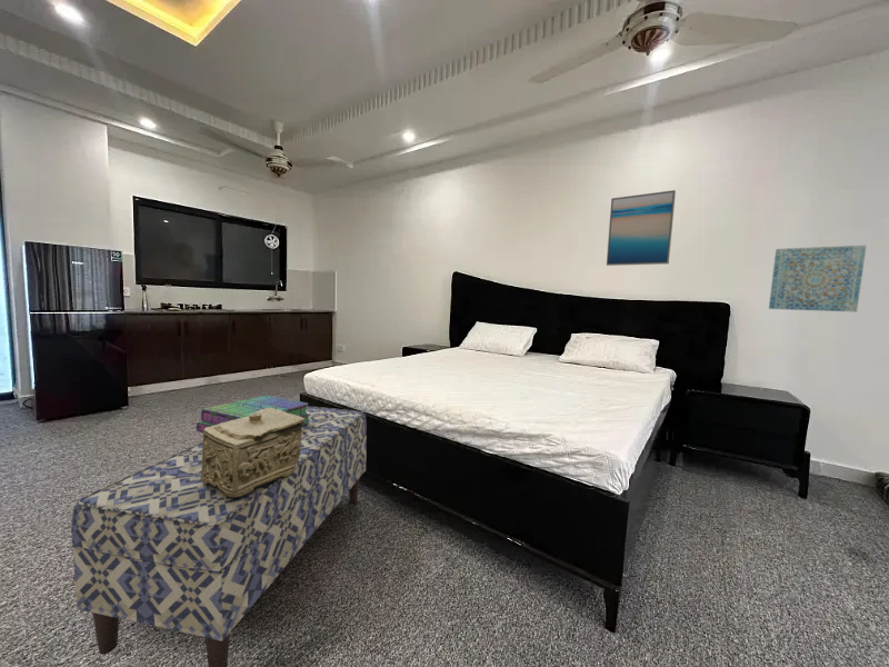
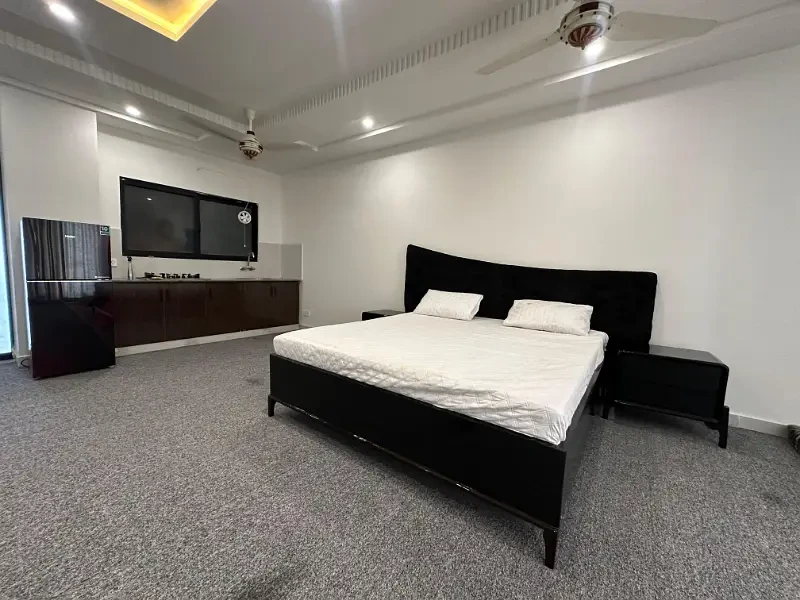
- stack of books (253, 412)
- decorative box (253, 445)
- wall art (639, 229)
- bench (264, 498)
- wall art (813, 279)
